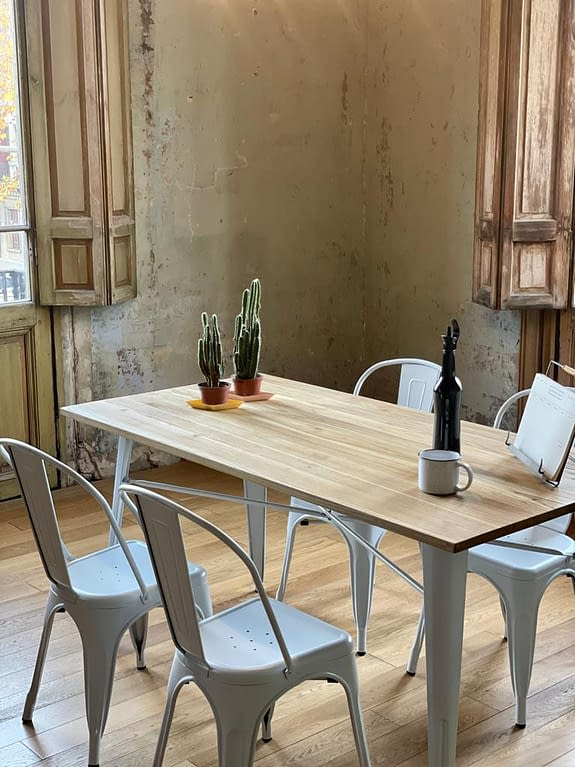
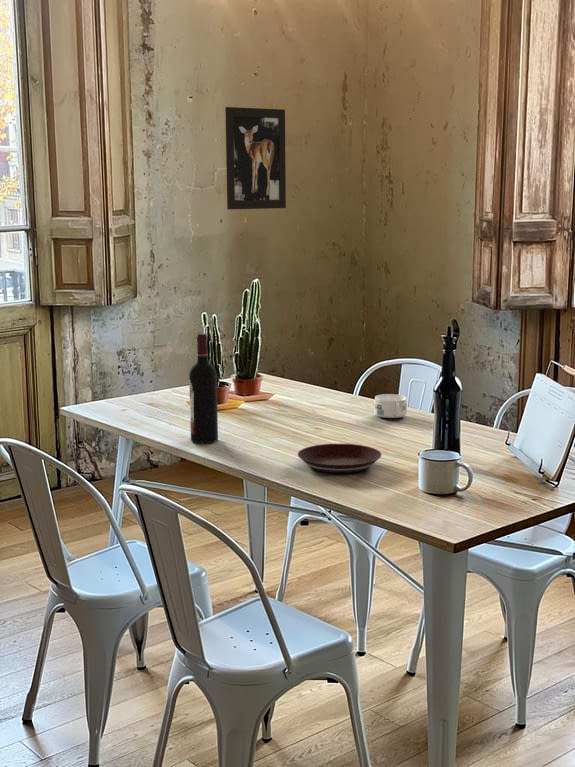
+ wall art (256, 159)
+ wine bottle (203, 387)
+ plate (339, 459)
+ mug (391, 407)
